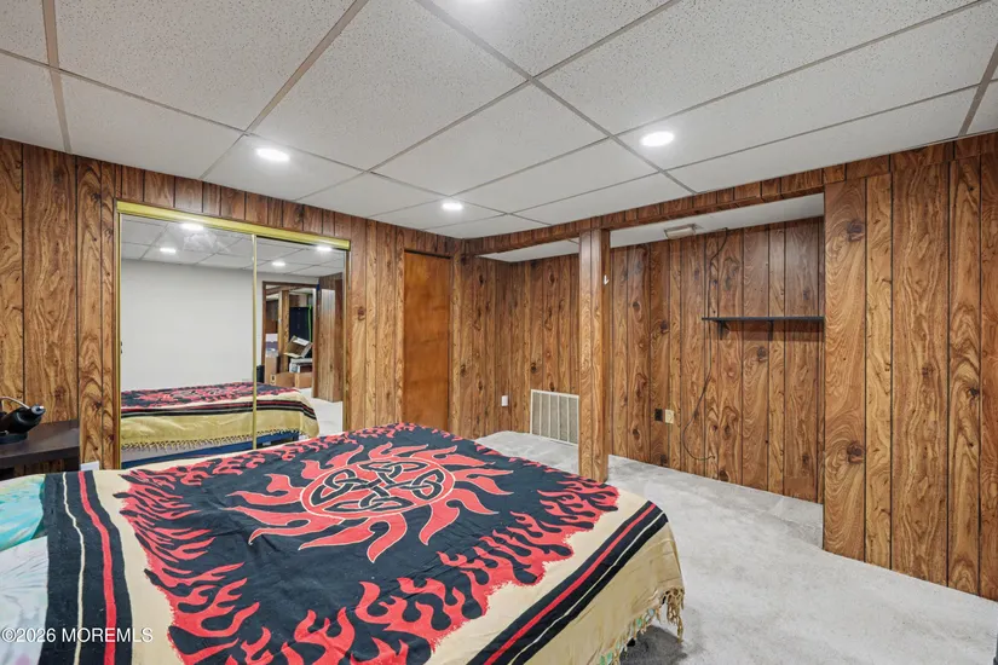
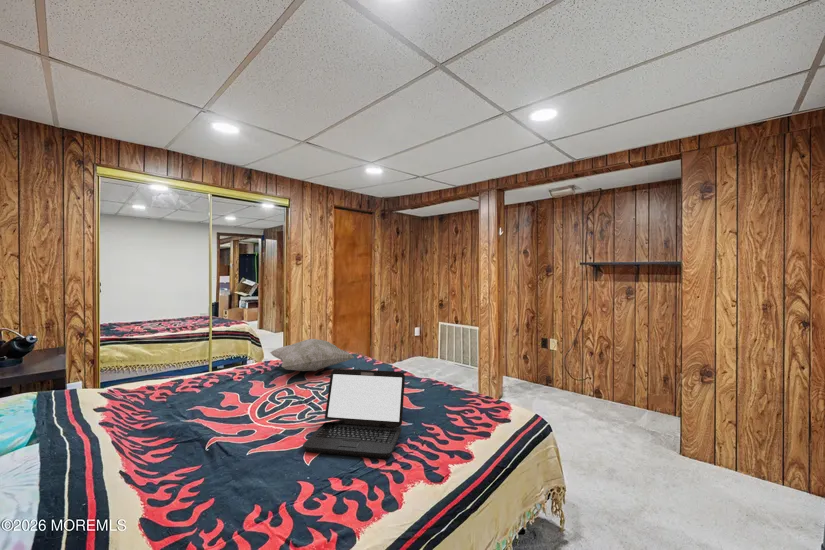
+ decorative pillow (310, 354)
+ laptop (357, 408)
